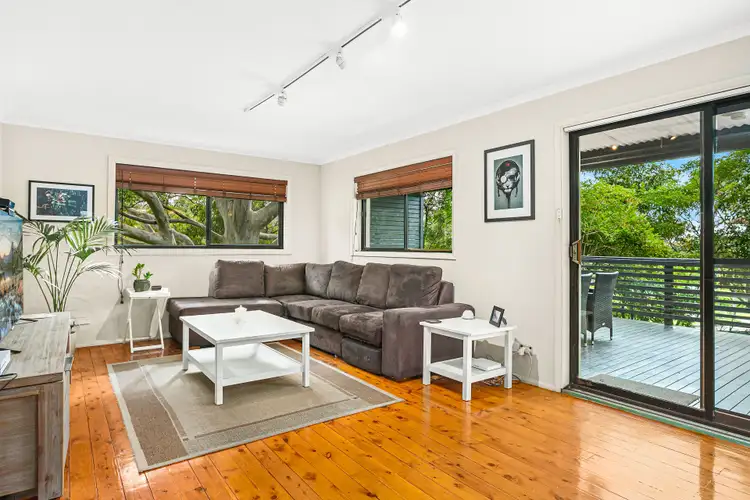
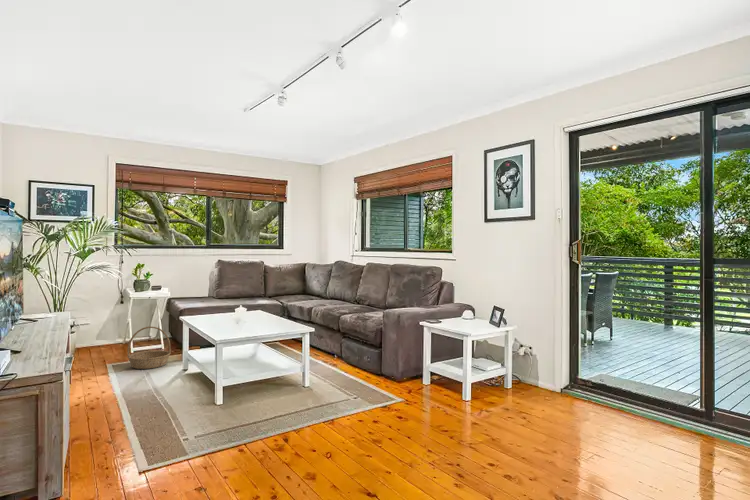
+ basket (149, 351)
